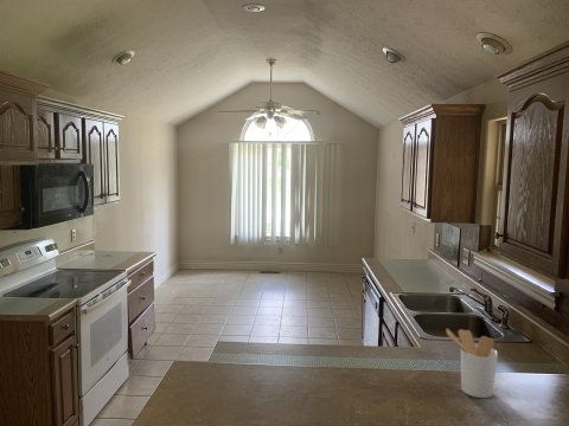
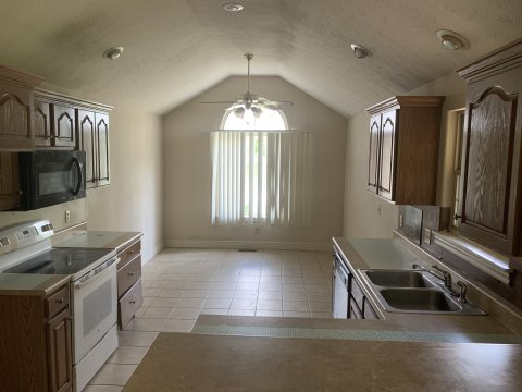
- utensil holder (468, 360)
